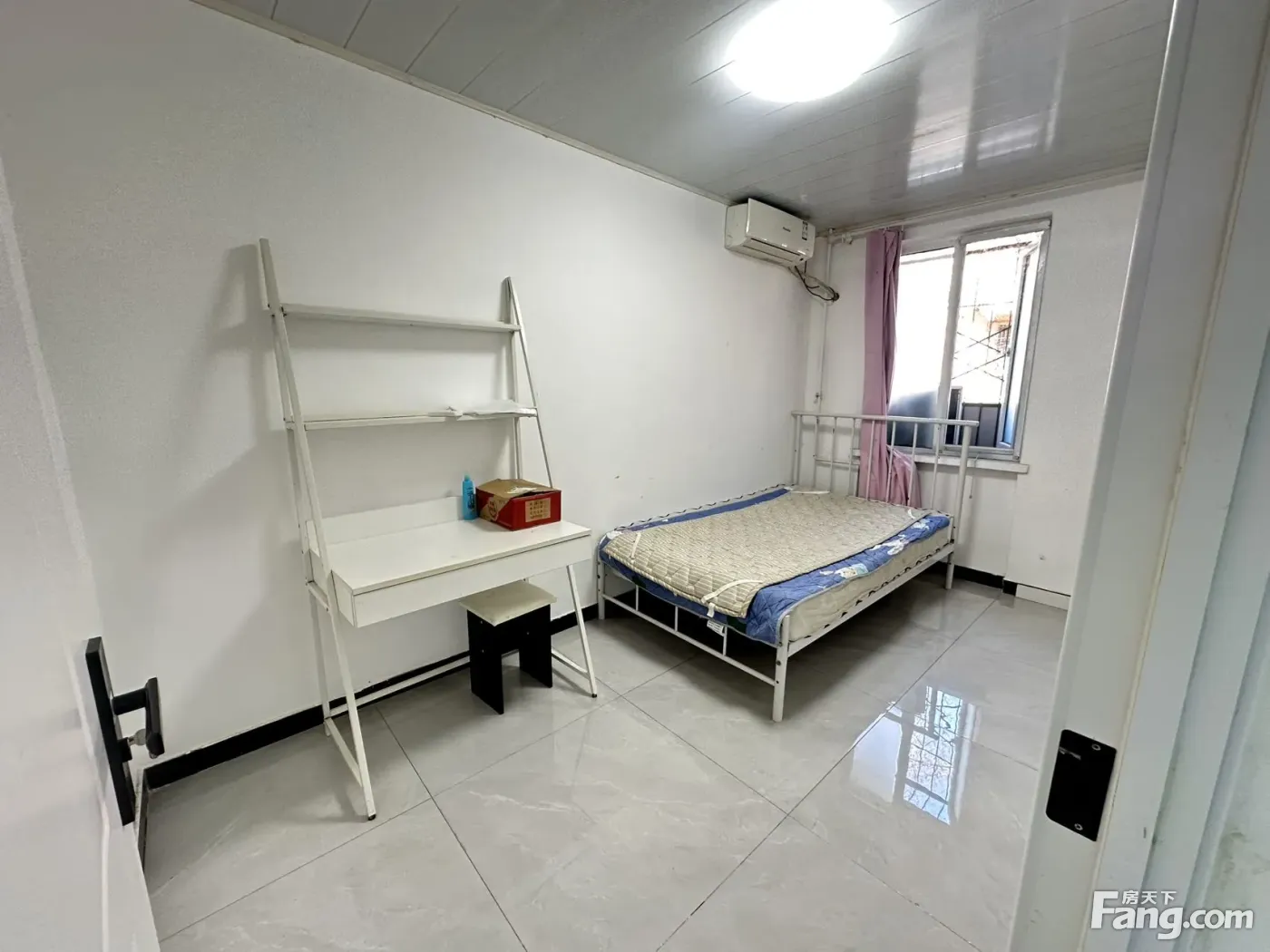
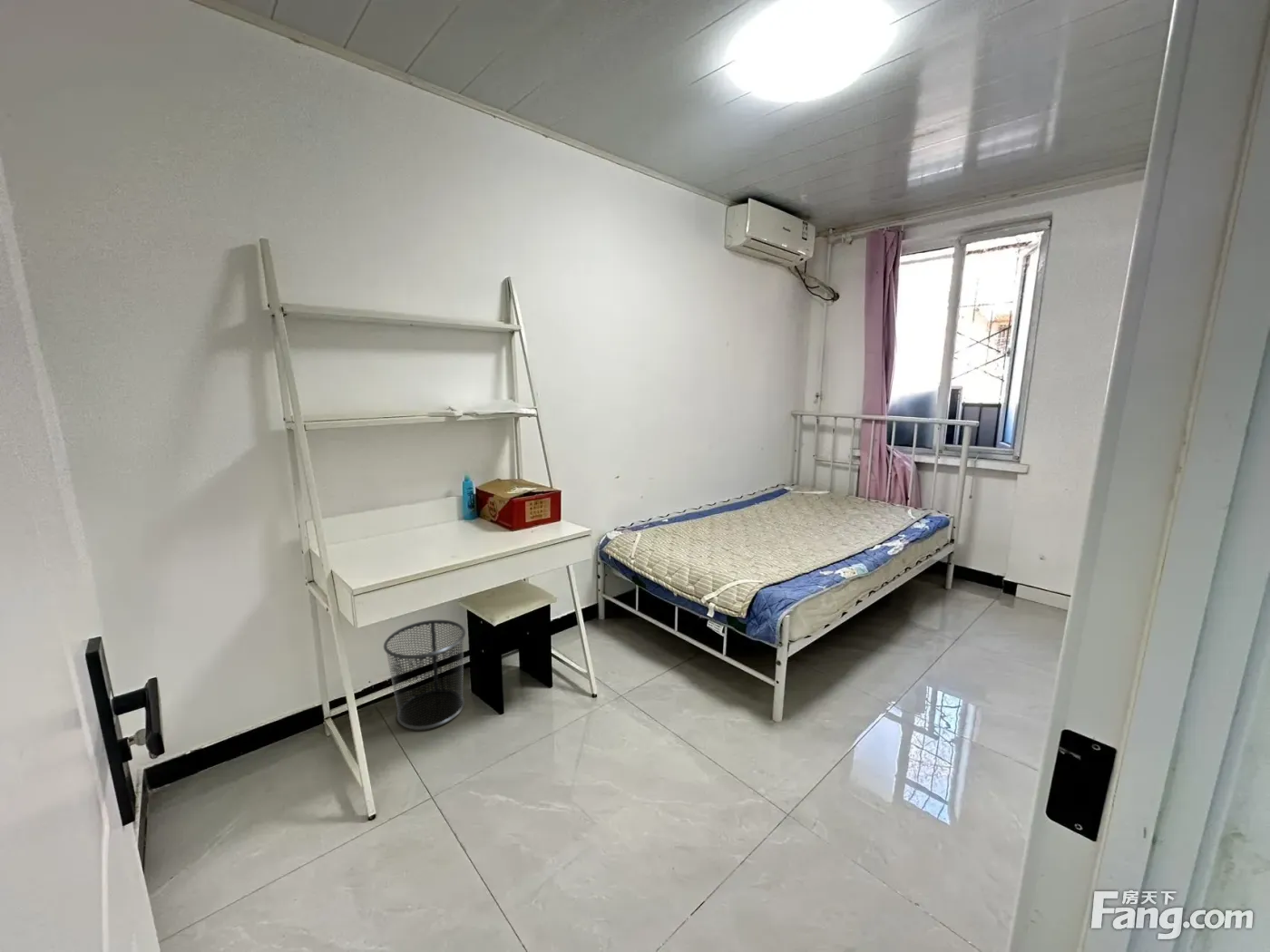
+ waste bin (428, 674)
